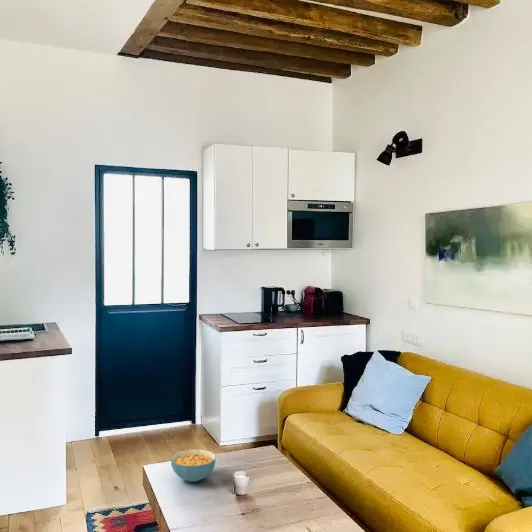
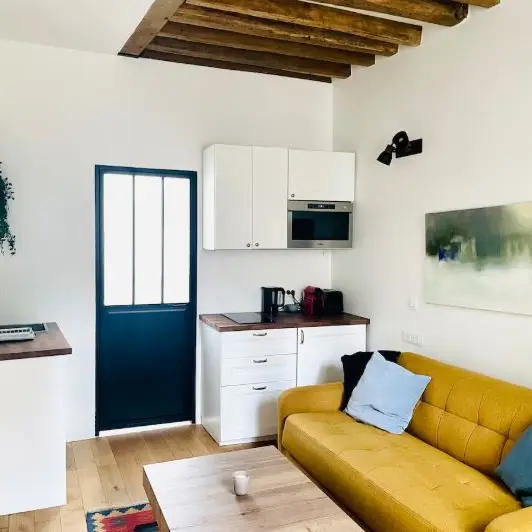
- cereal bowl (193, 468)
